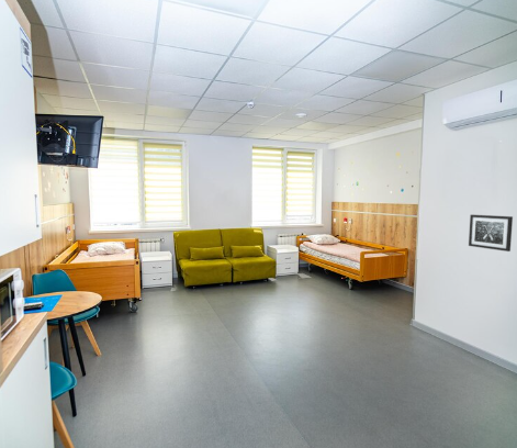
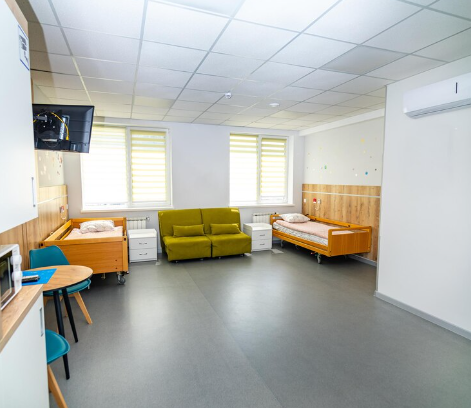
- wall art (488, 232)
